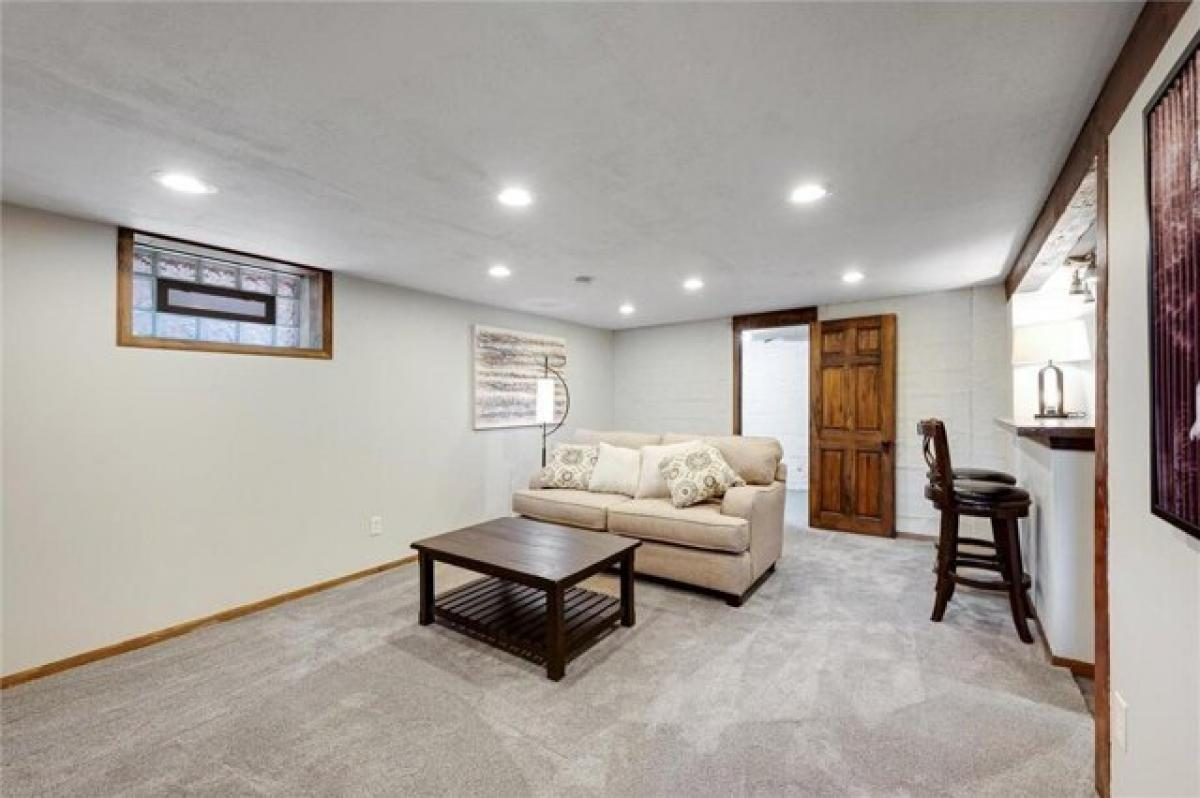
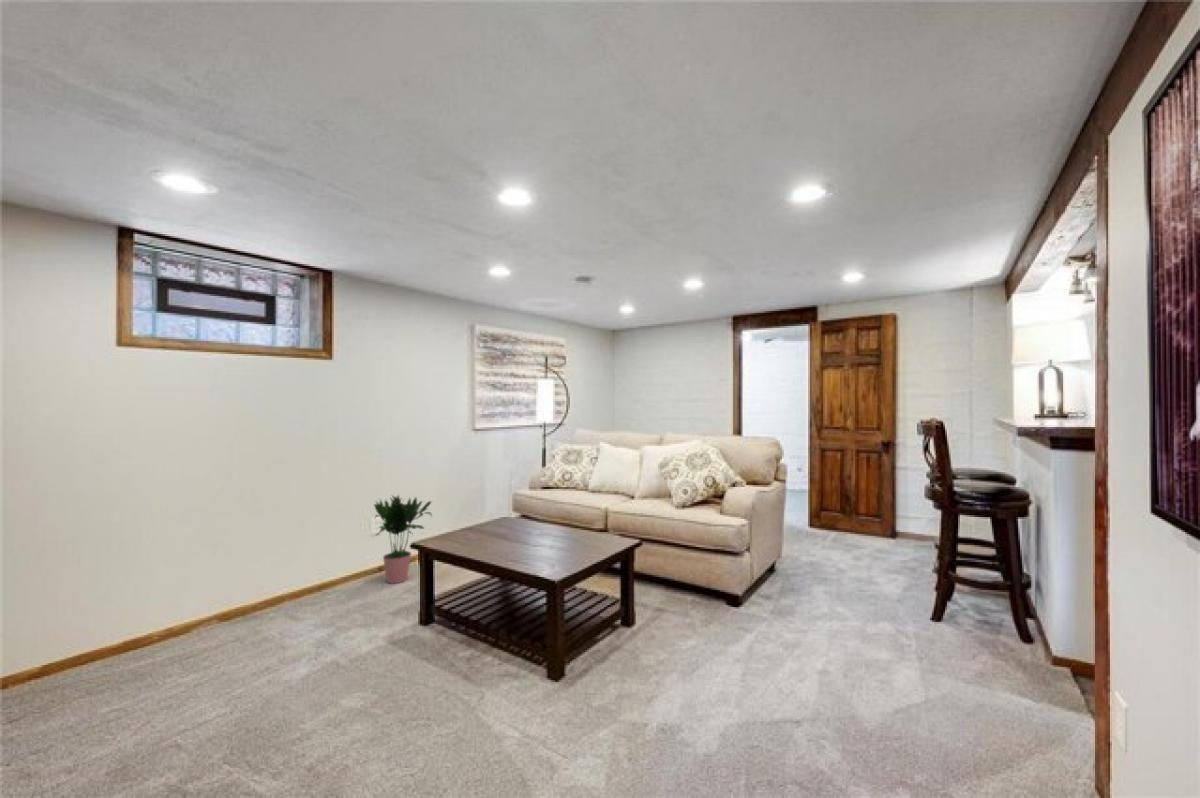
+ potted plant (396, 534)
